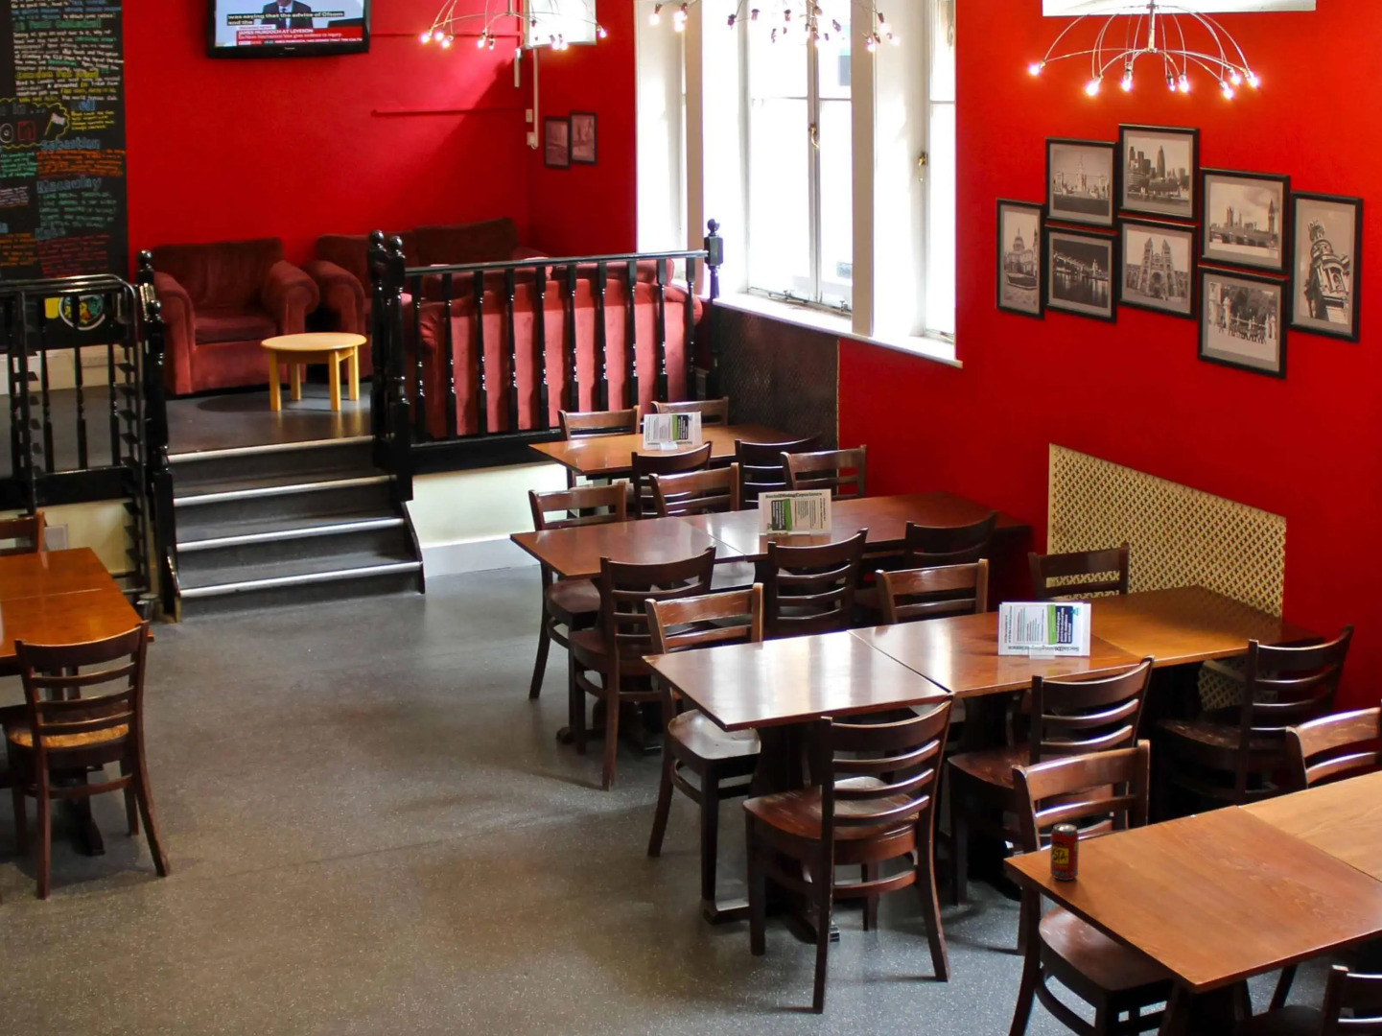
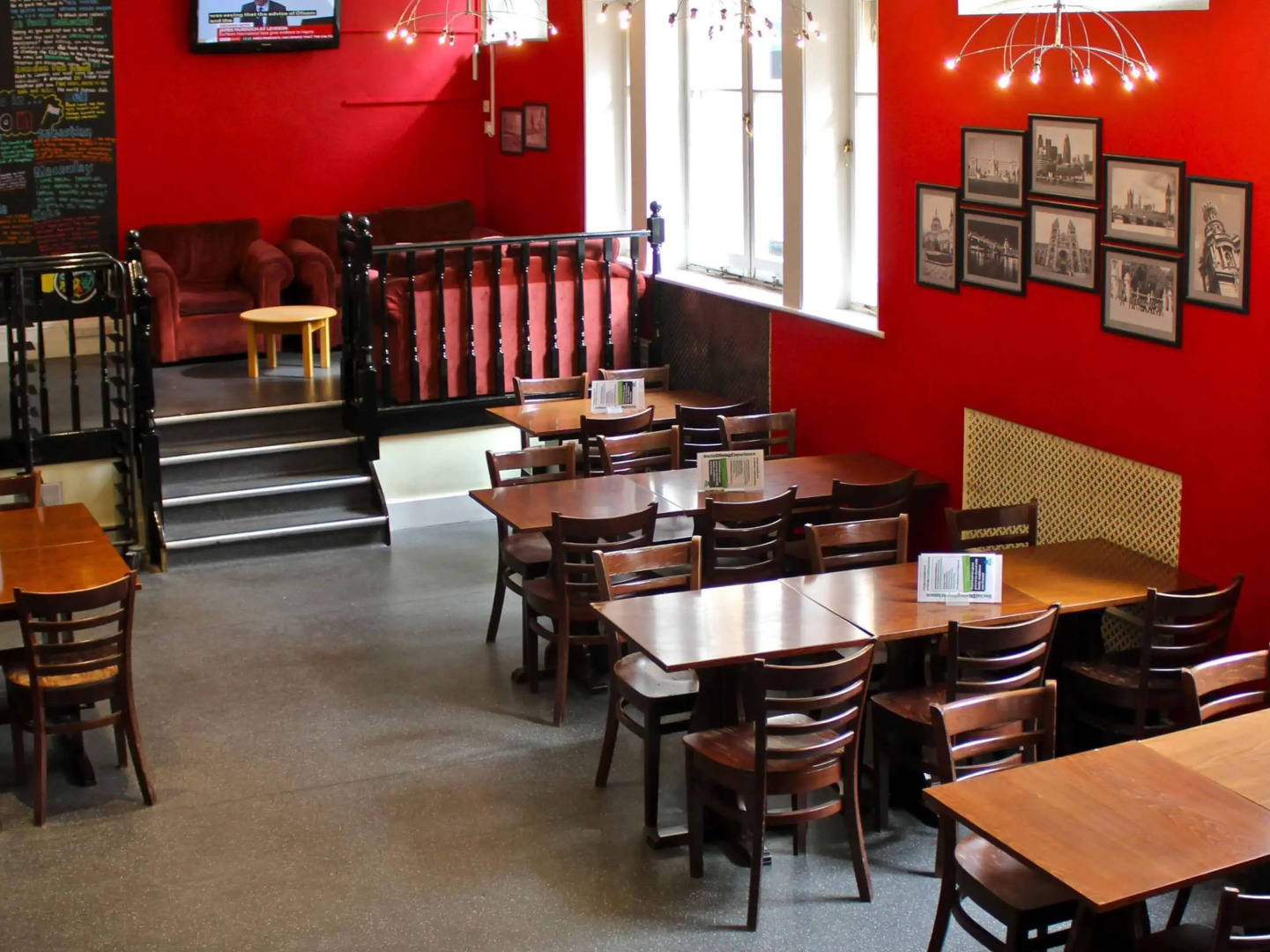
- beverage can (1063, 851)
